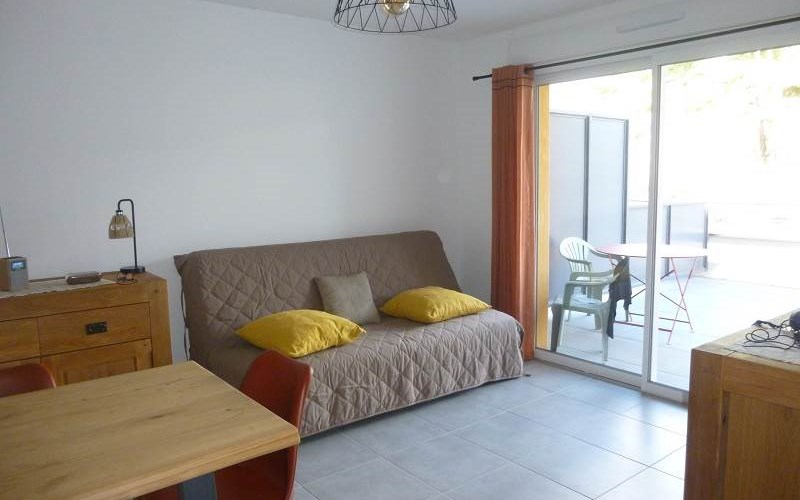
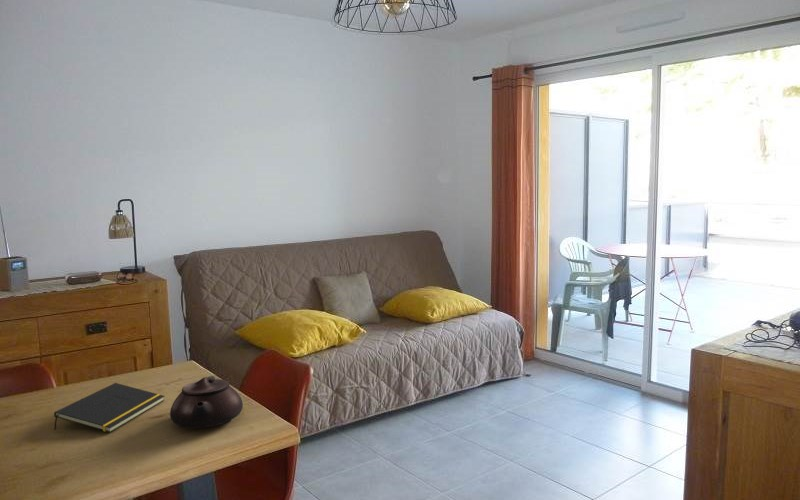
+ teapot (208, 398)
+ notepad (112, 405)
